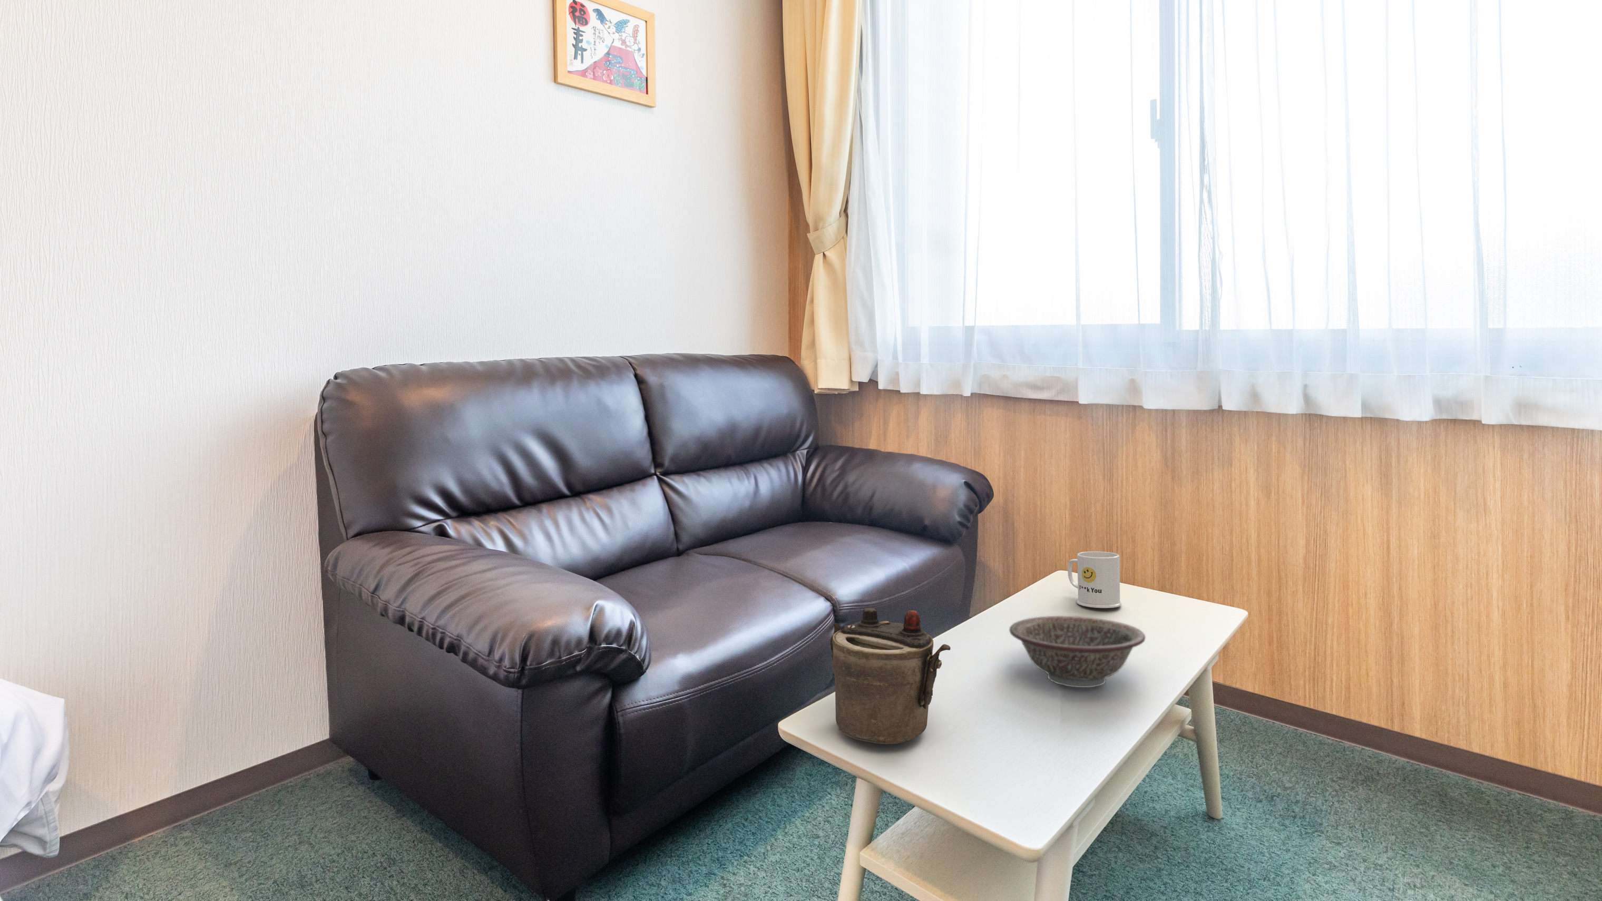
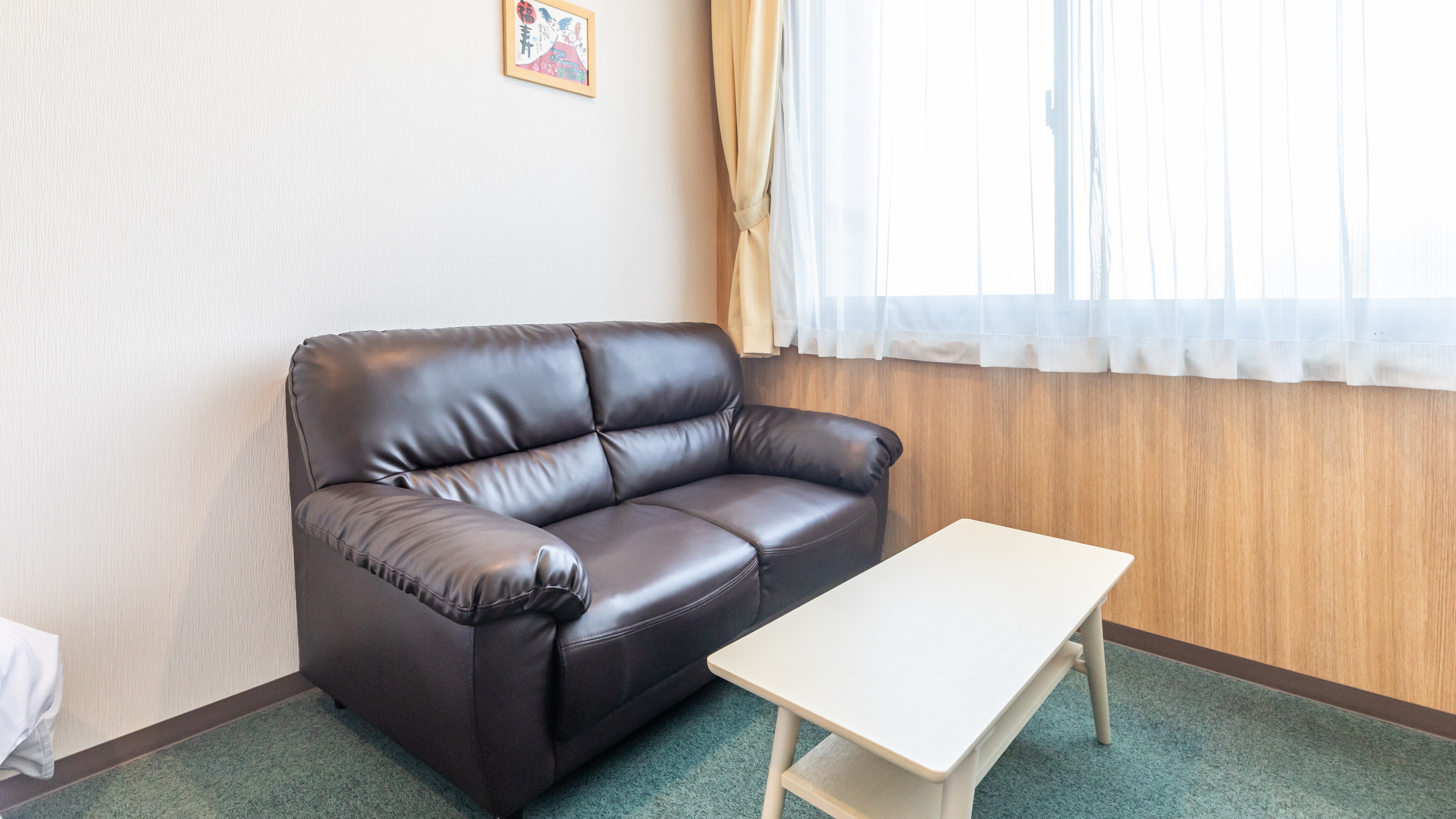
- teapot (887, 671)
- mug (1091, 578)
- decorative bowl (1076, 655)
